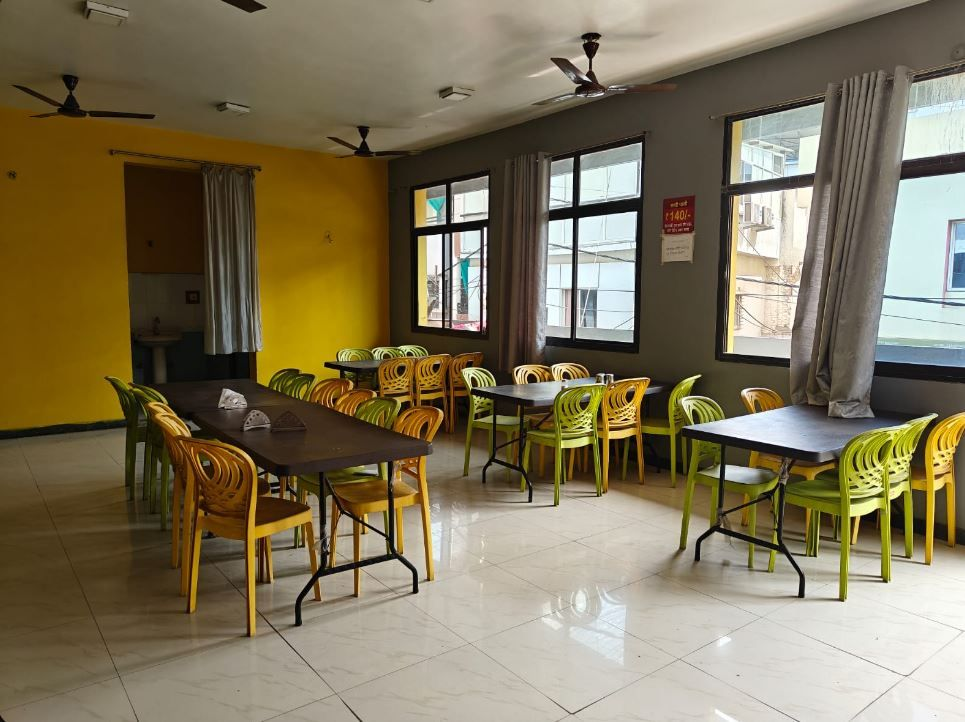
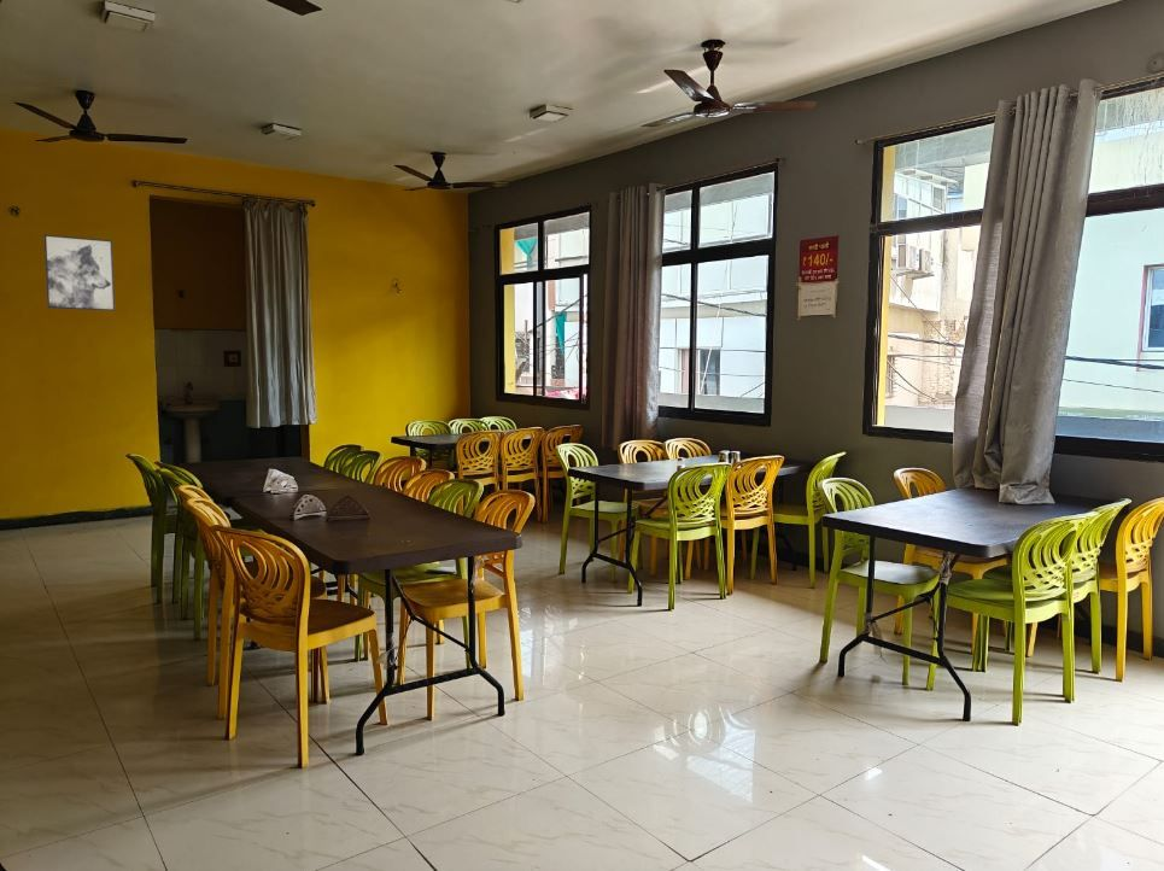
+ wall art (80, 273)
